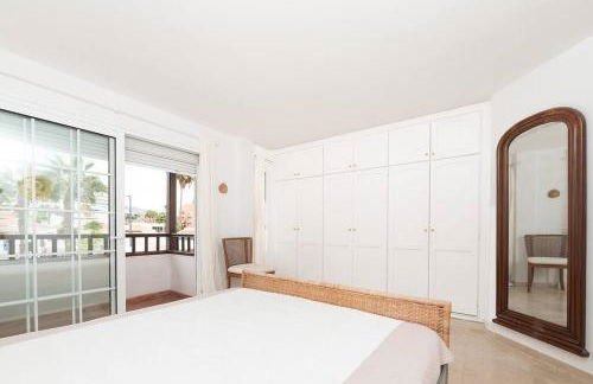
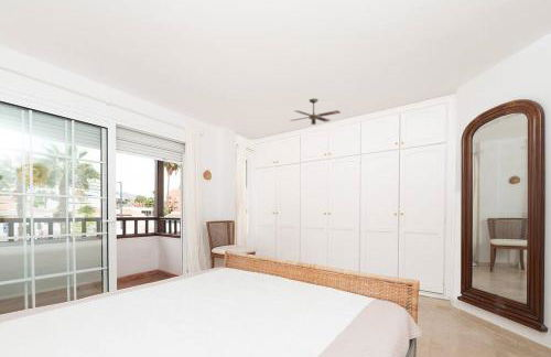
+ ceiling fan (313, 111)
